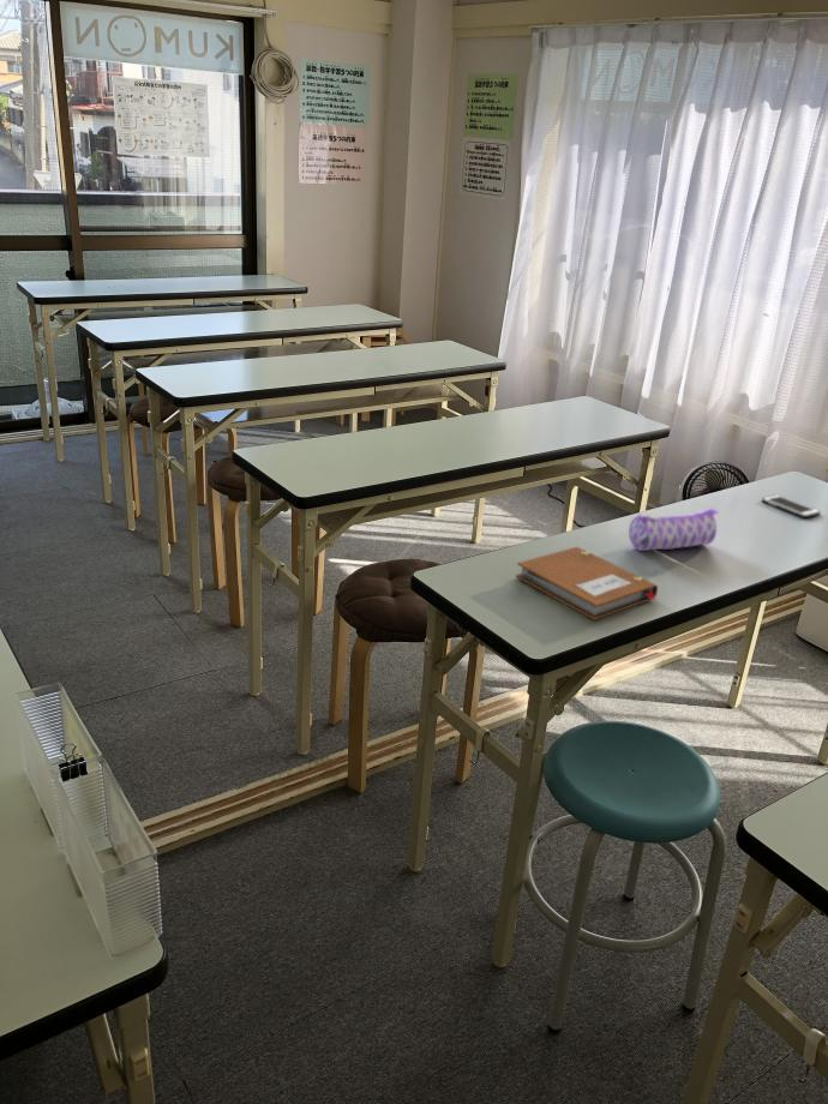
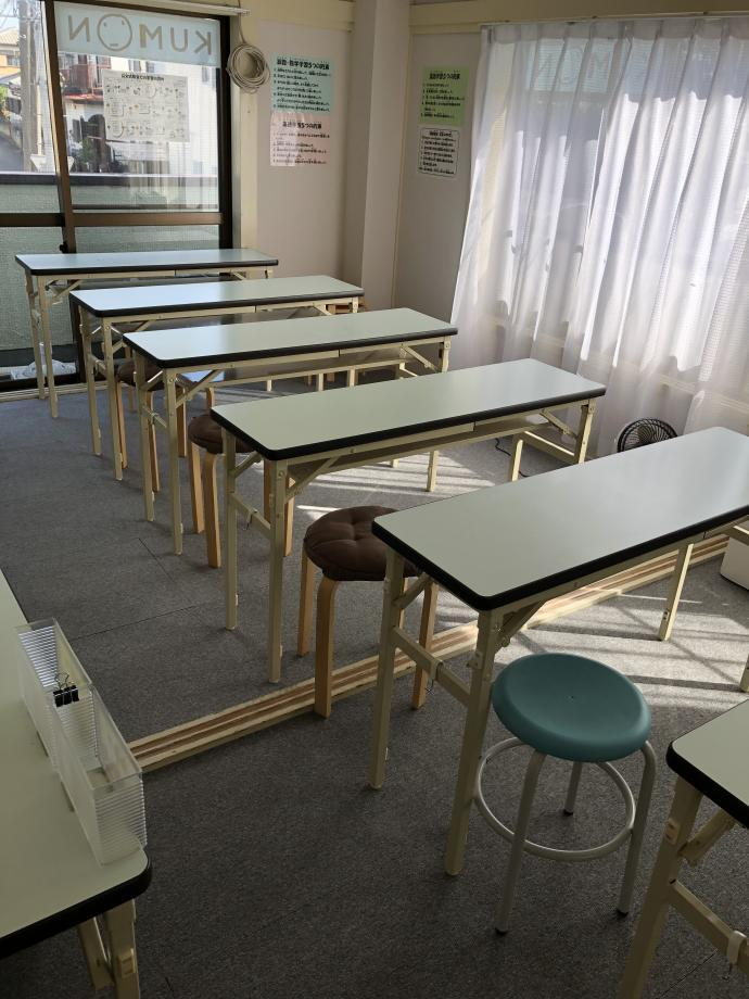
- notebook (588, 581)
- pencil case (672, 528)
- cell phone (790, 505)
